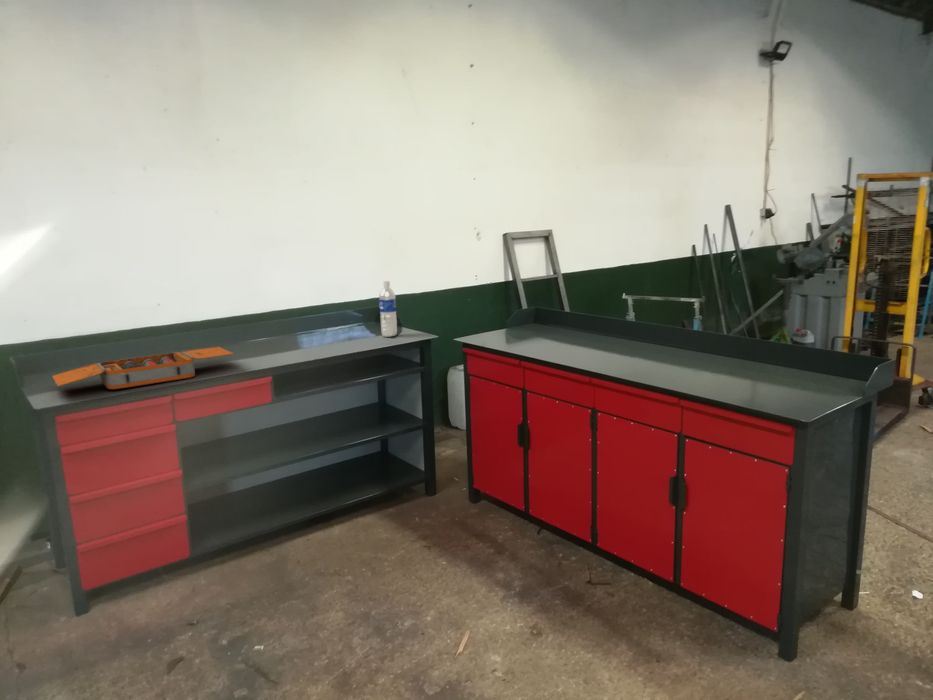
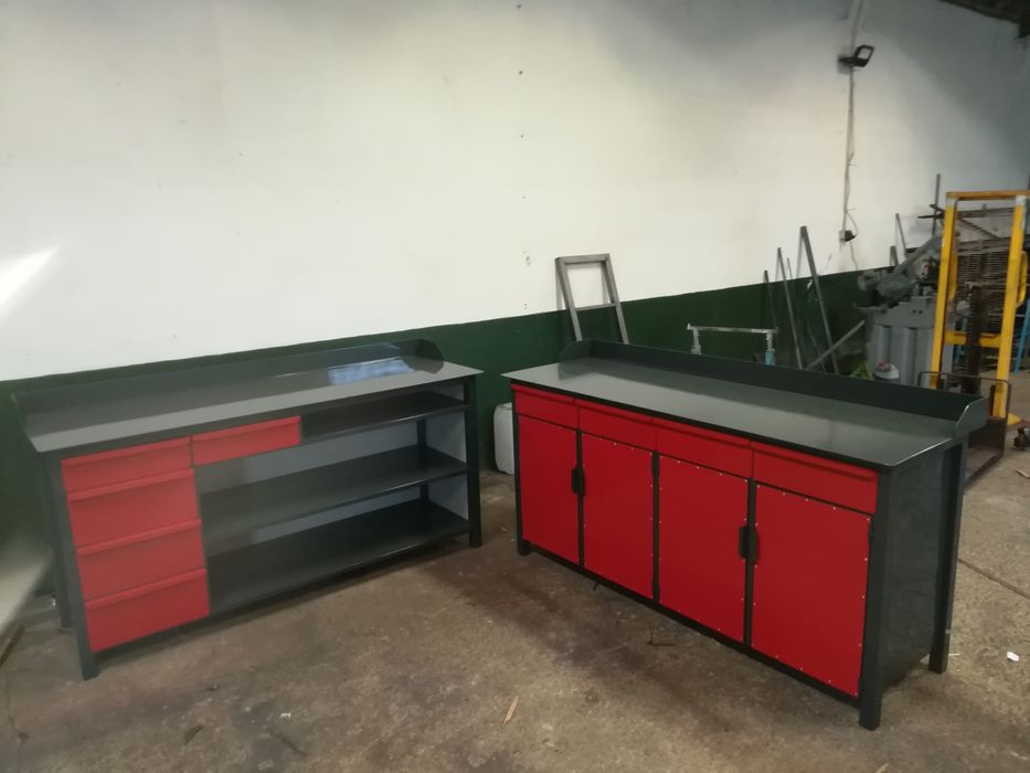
- toolbox (147, 368)
- water bottle (387, 308)
